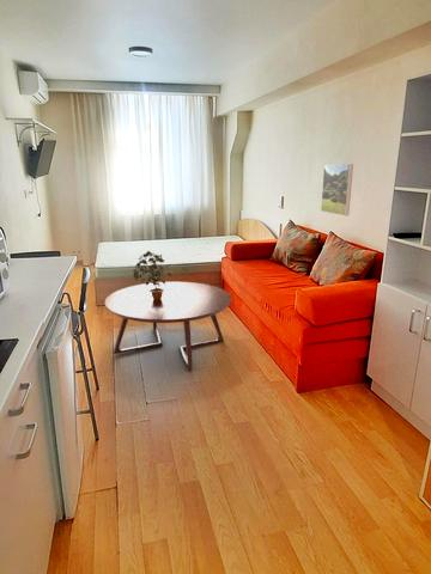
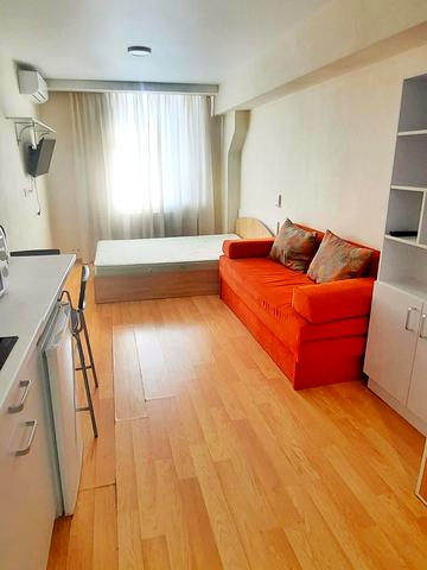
- coffee table (169, 322)
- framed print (335, 189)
- potted plant (156, 275)
